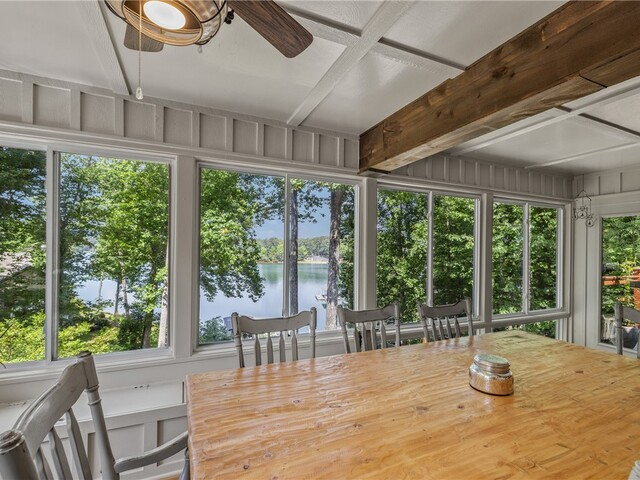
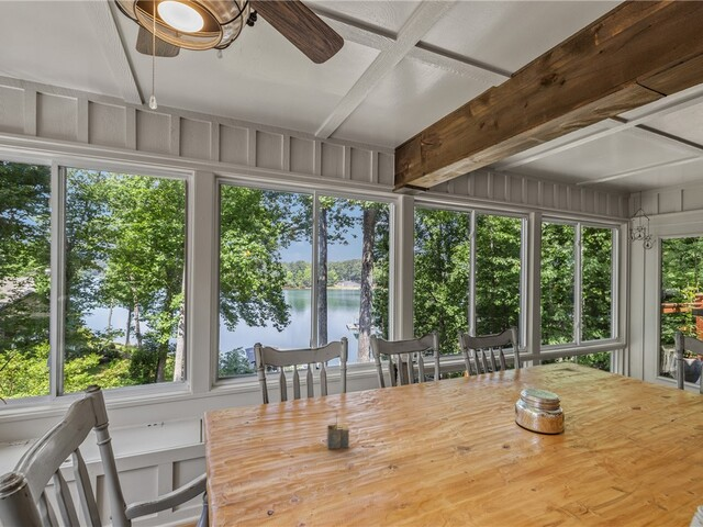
+ architectural model (337, 429)
